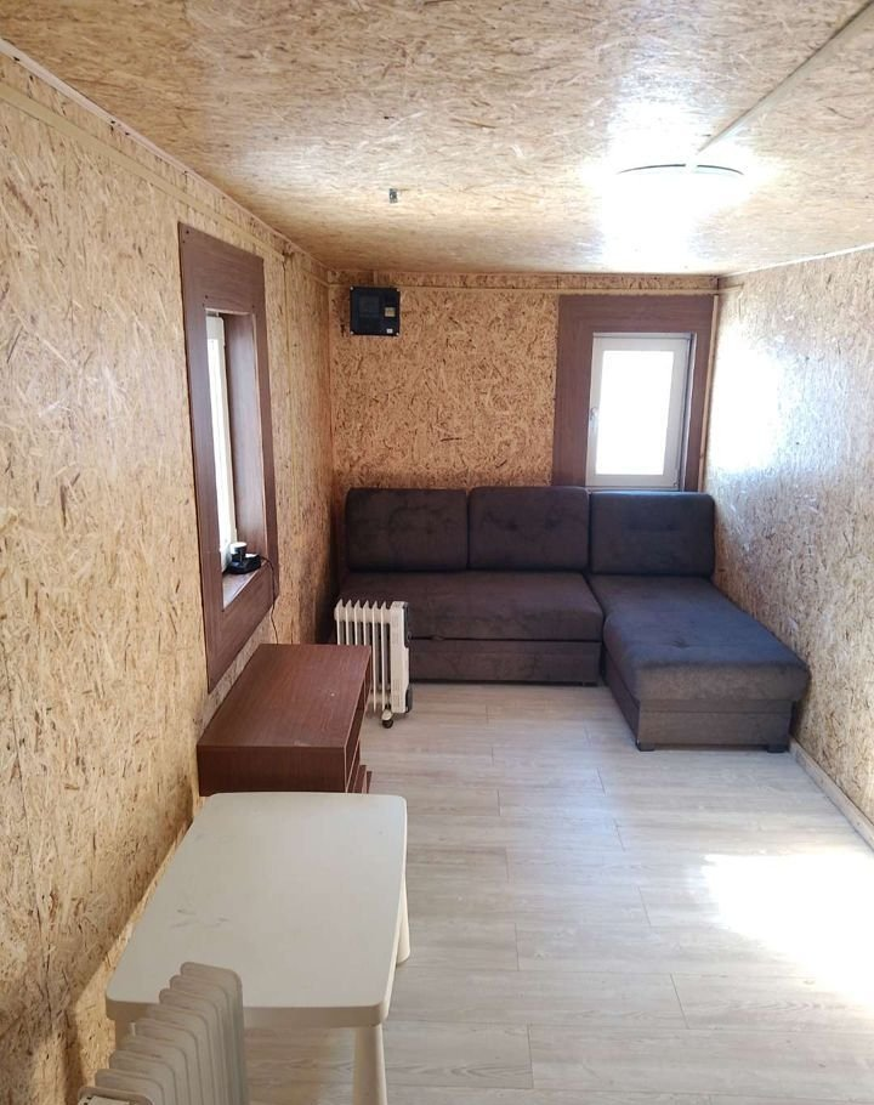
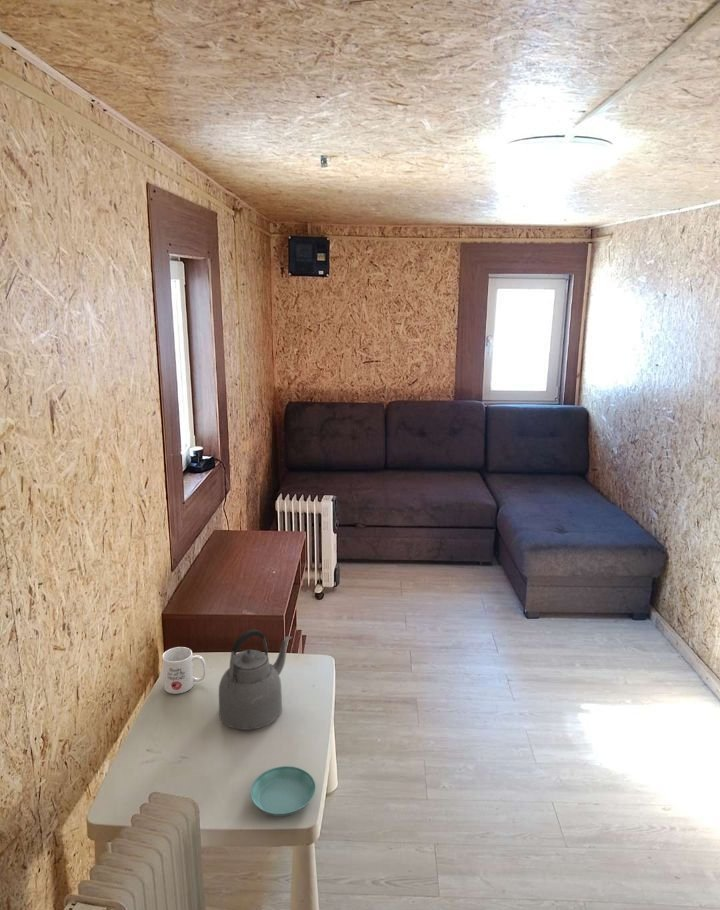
+ mug (184, 669)
+ kettle (260, 665)
+ saucer (283, 793)
